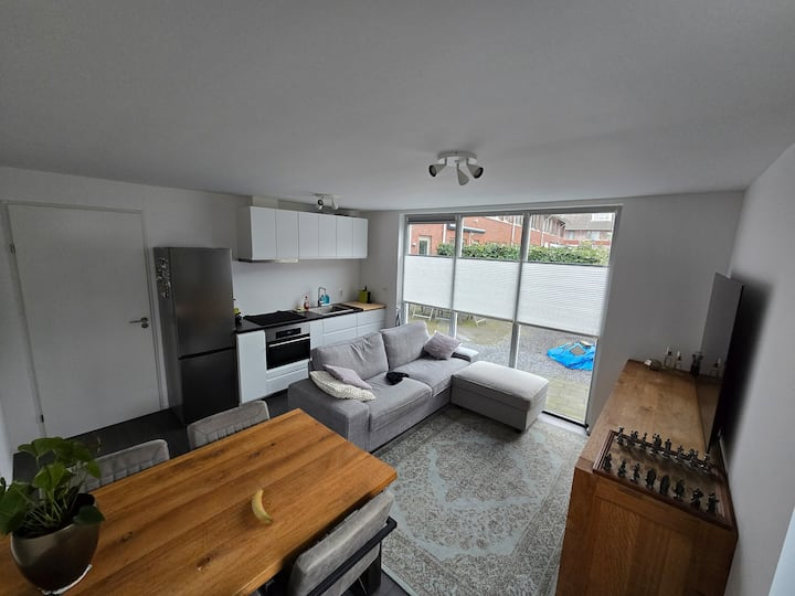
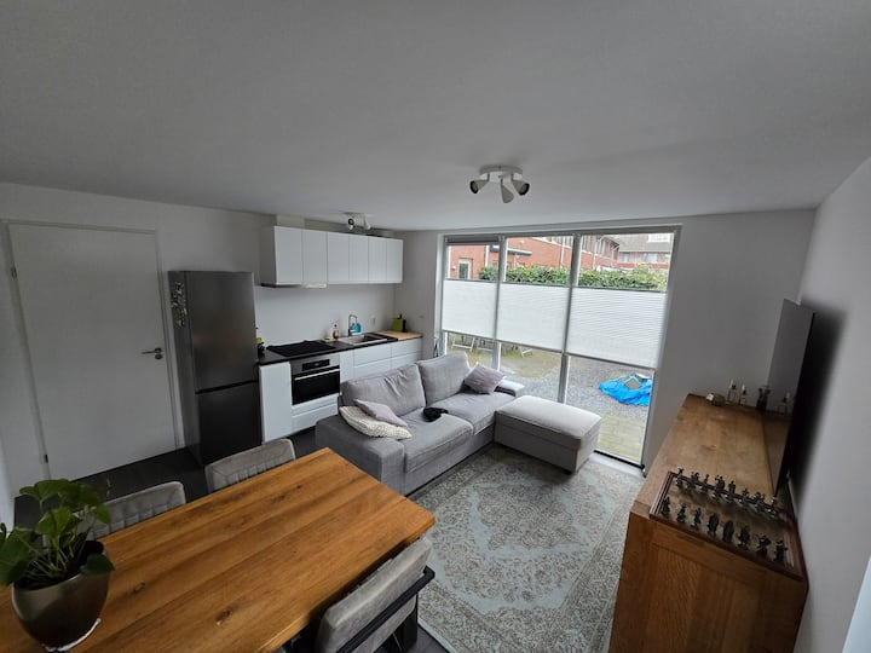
- banana (261, 503)
